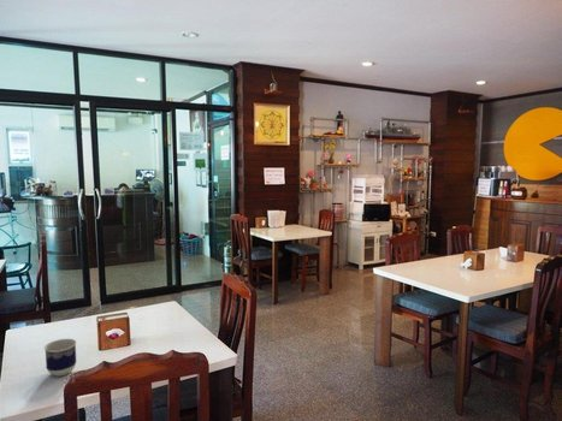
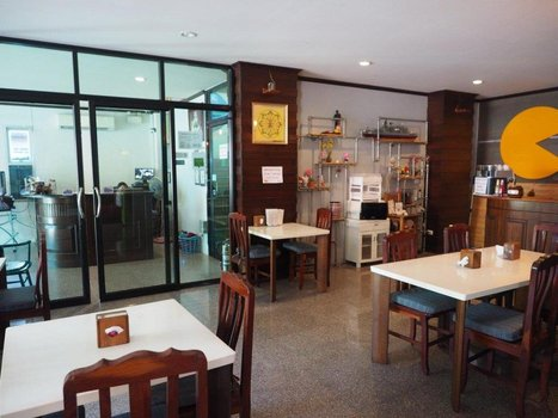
- cup (59, 356)
